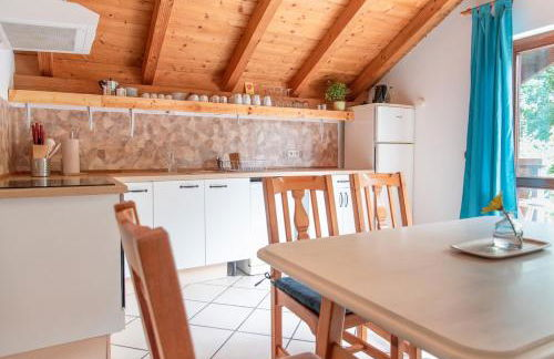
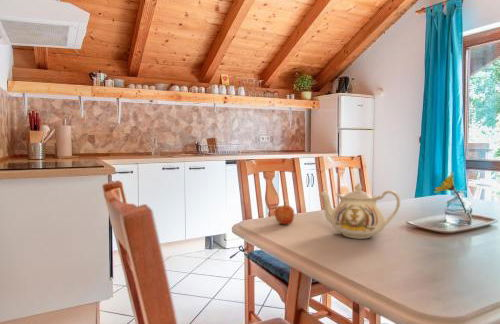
+ teapot (357, 209)
+ apple (284, 212)
